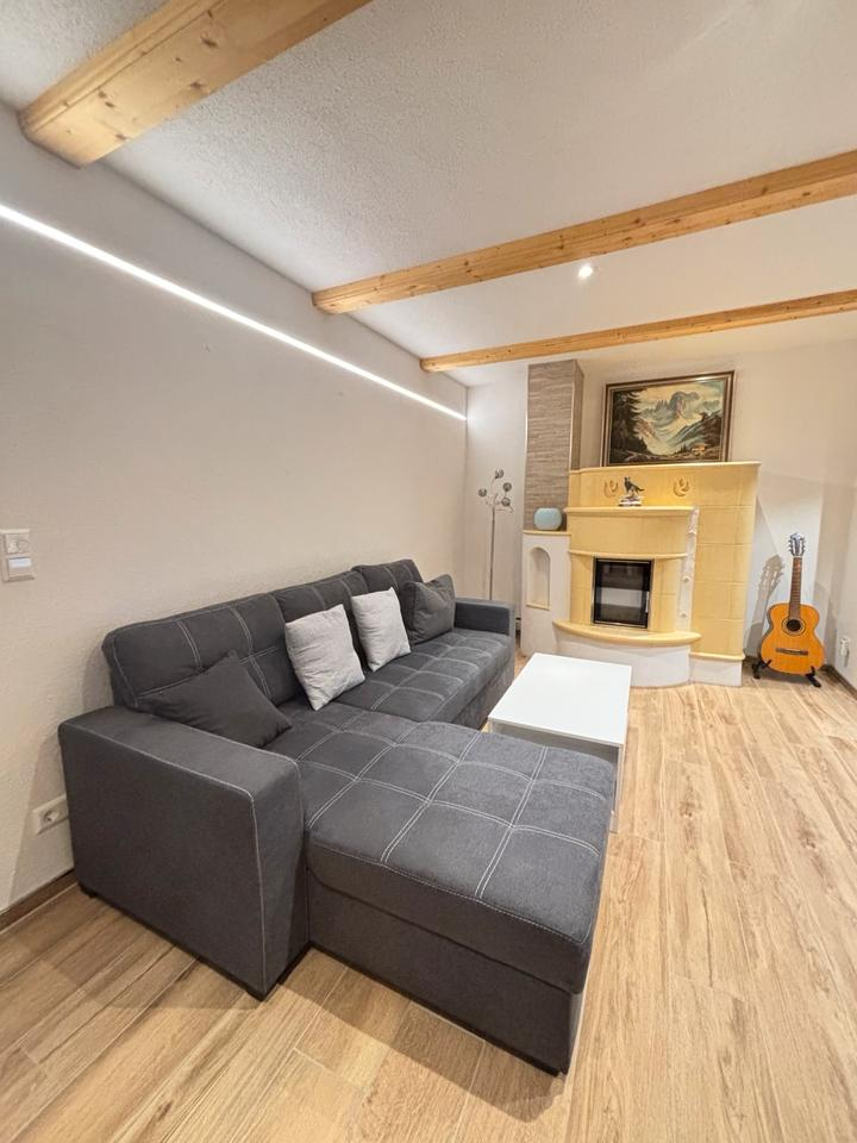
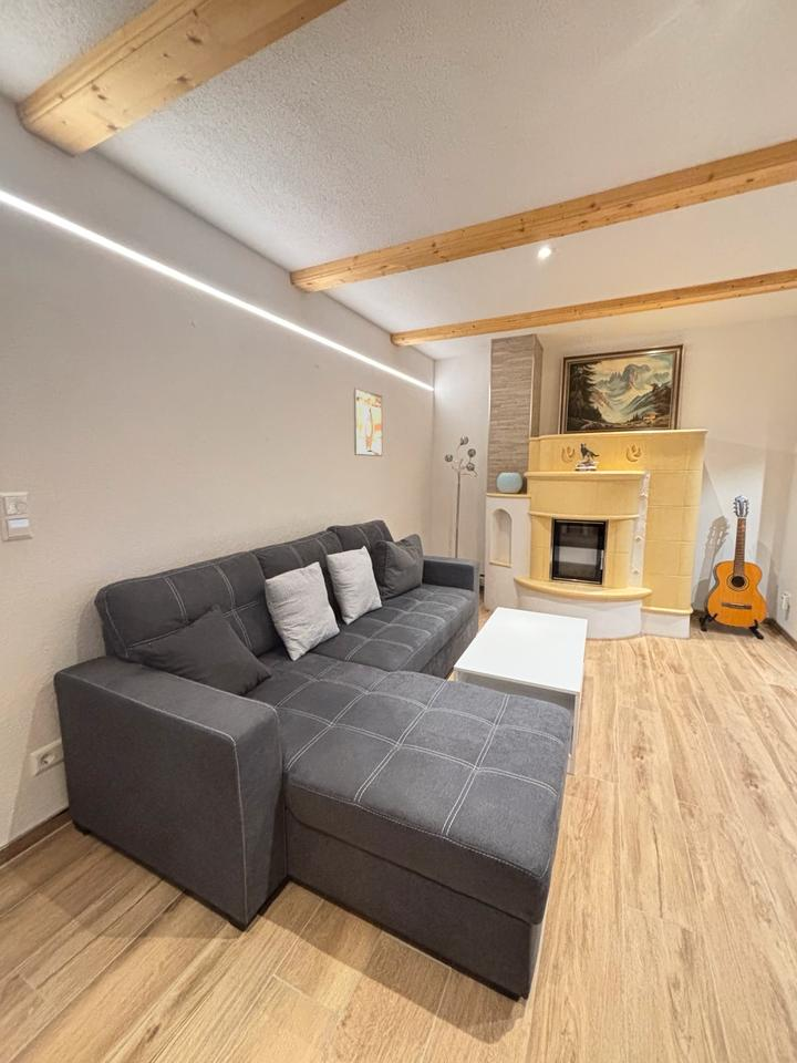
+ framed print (369, 424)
